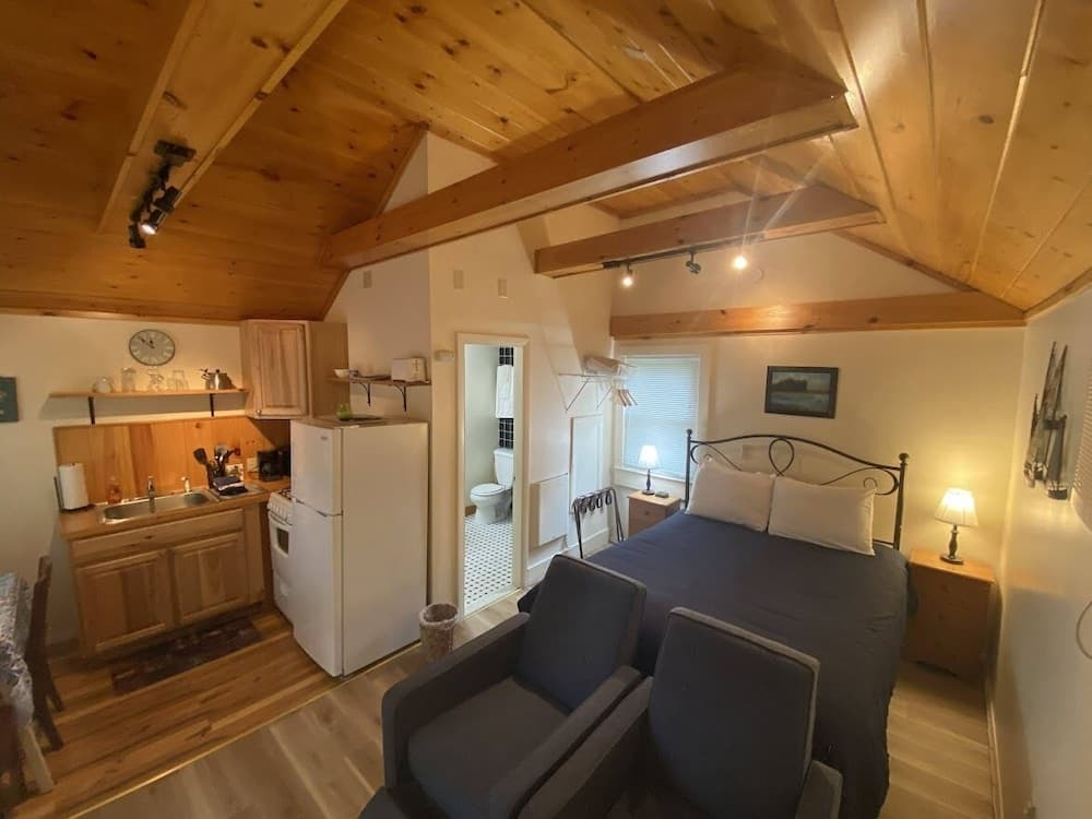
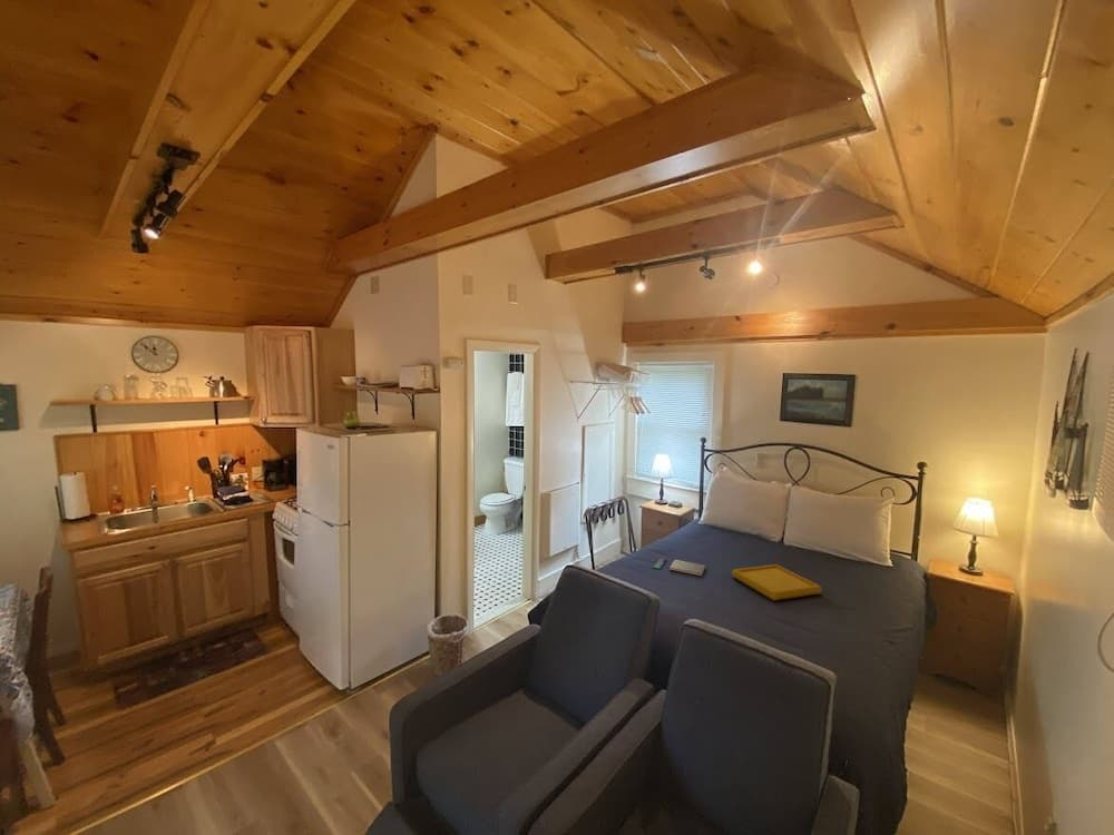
+ book (678, 566)
+ serving tray (774, 581)
